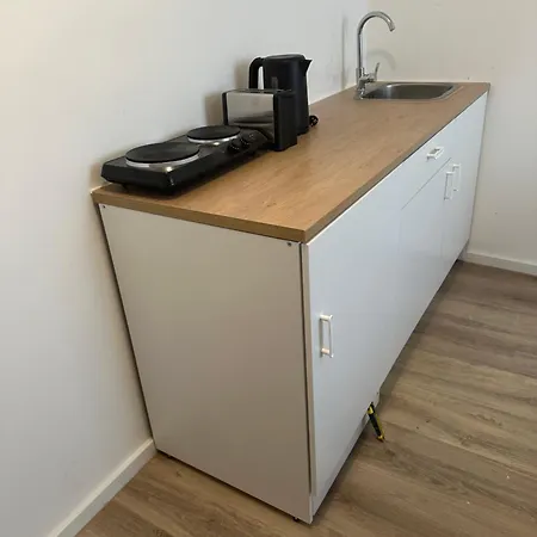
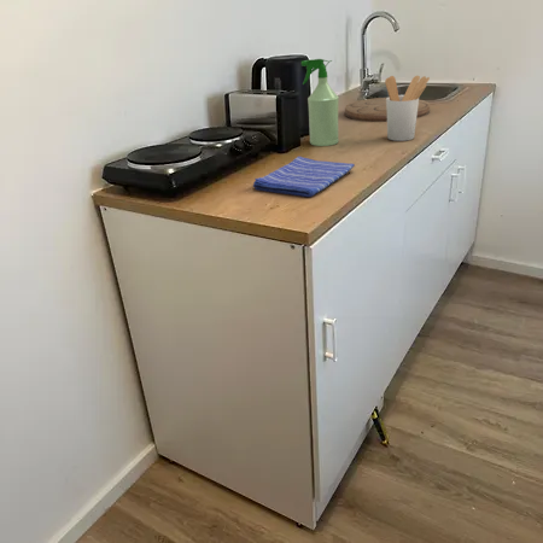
+ dish towel (304, 174)
+ spray bottle (322, 101)
+ cutting board (385, 109)
+ utensil holder (407, 106)
